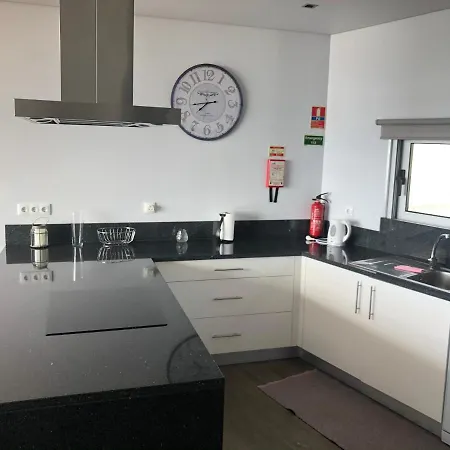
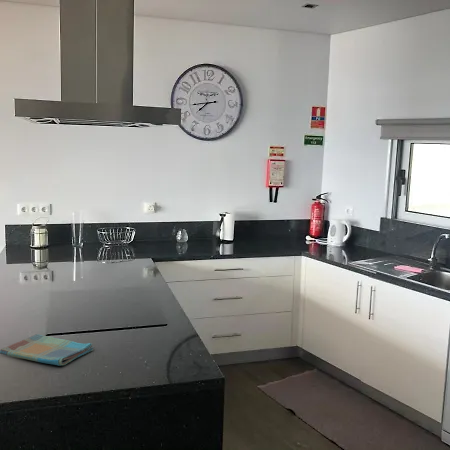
+ dish towel (47, 348)
